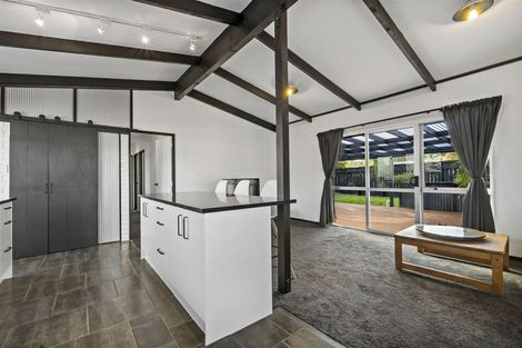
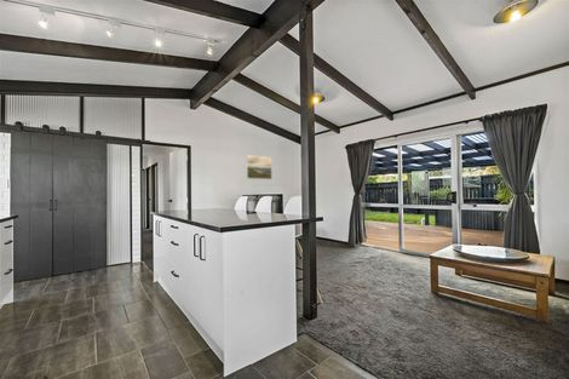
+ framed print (259, 167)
